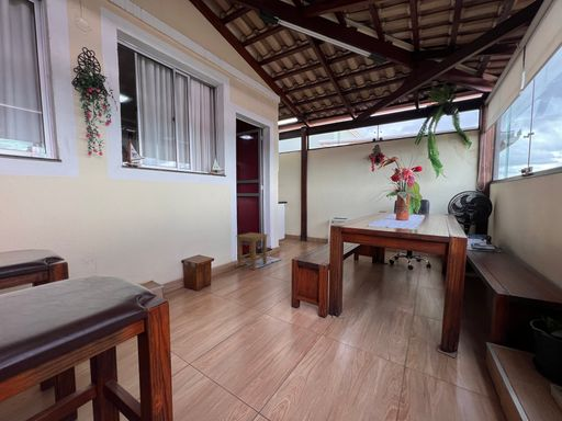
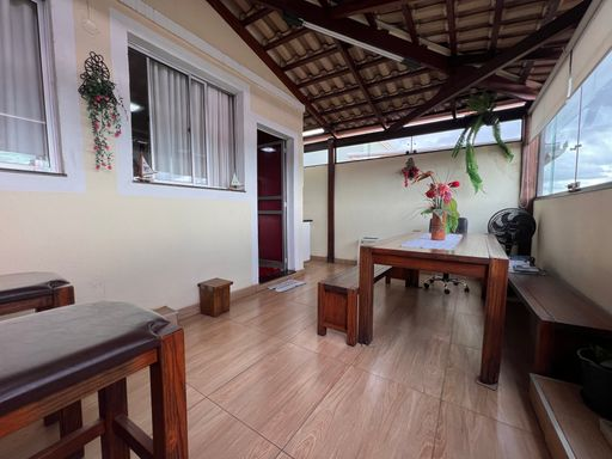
- stool (252, 250)
